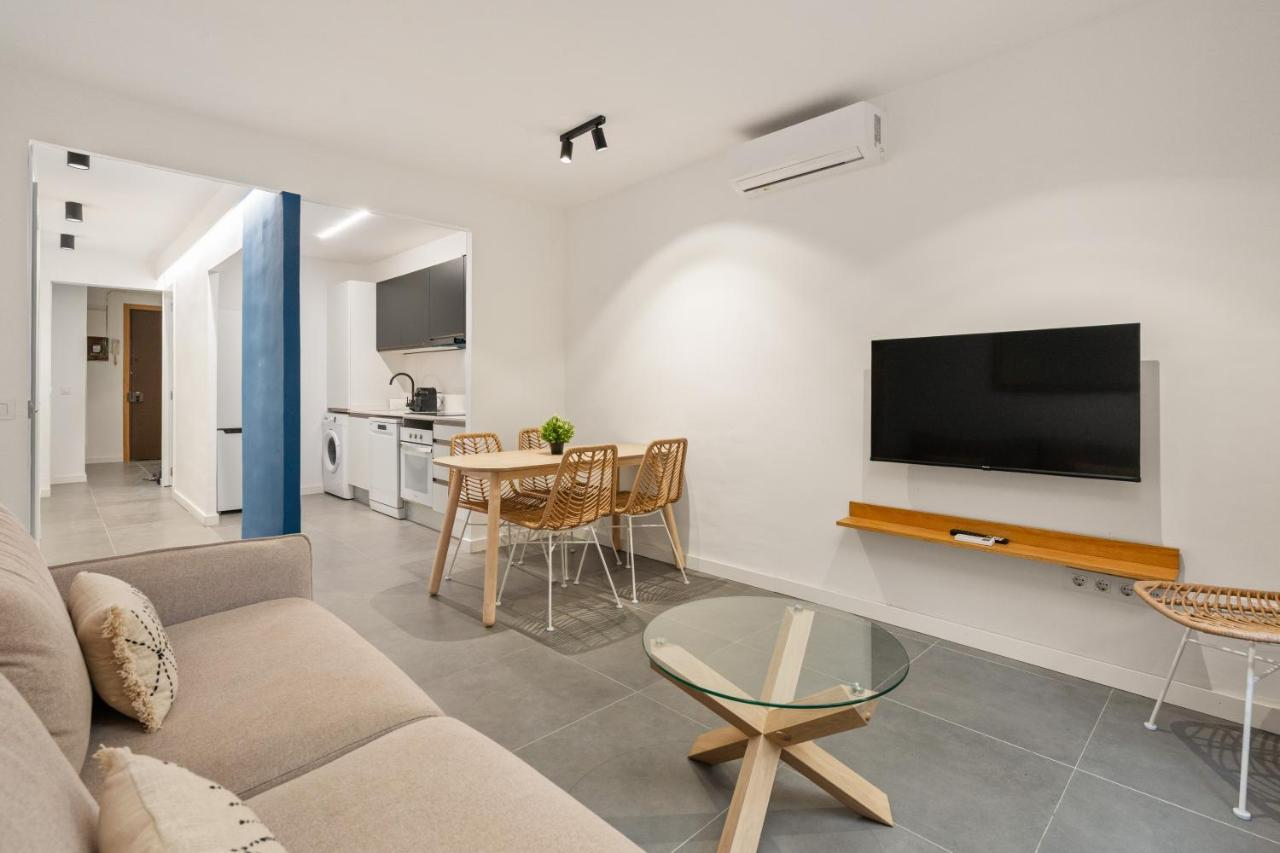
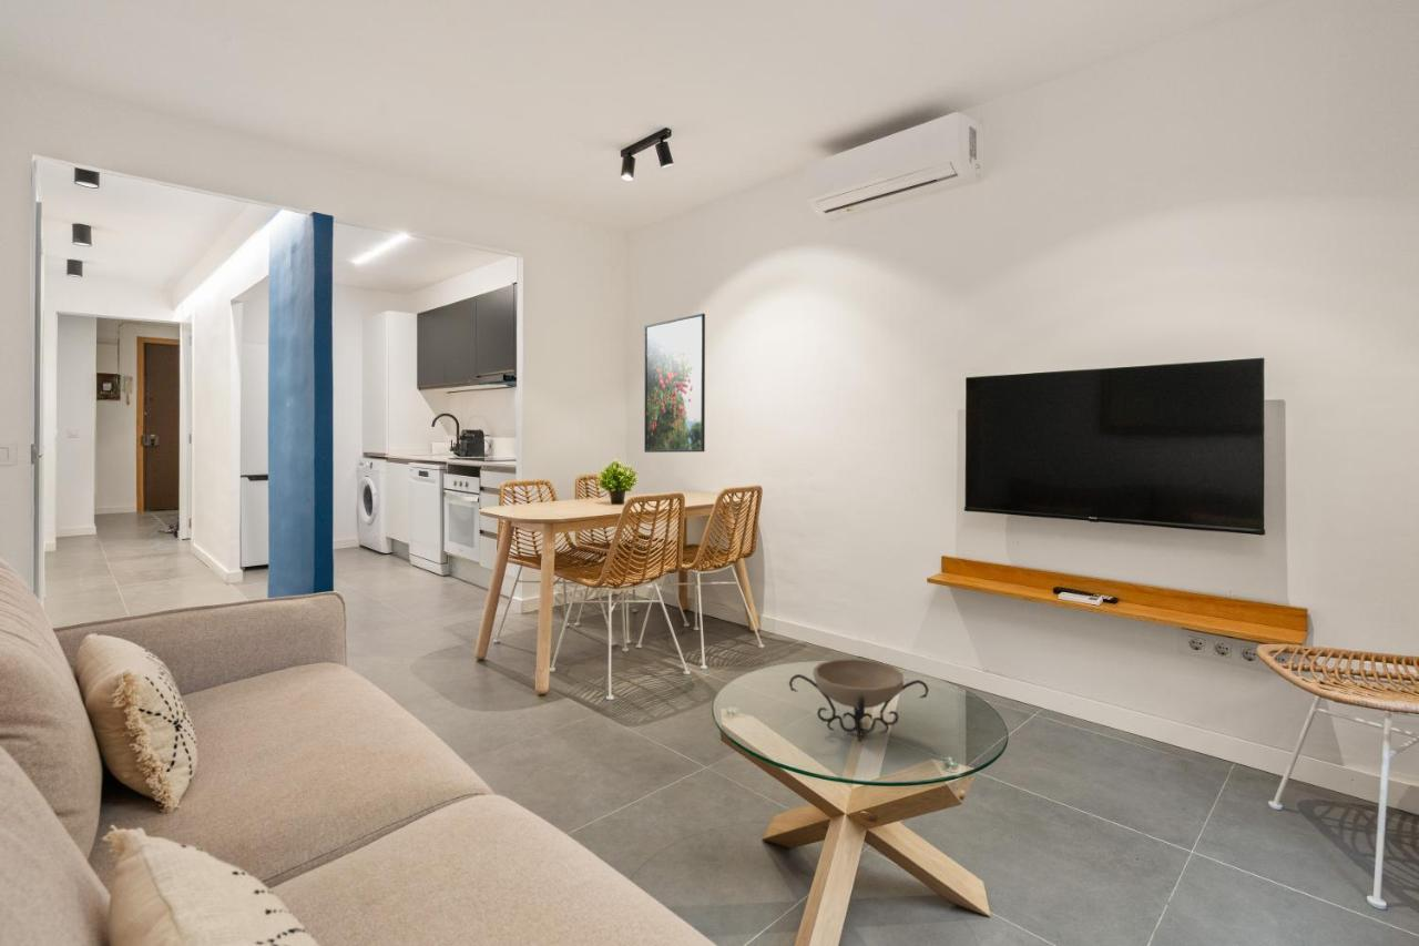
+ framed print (673, 386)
+ decorative bowl (857, 702)
